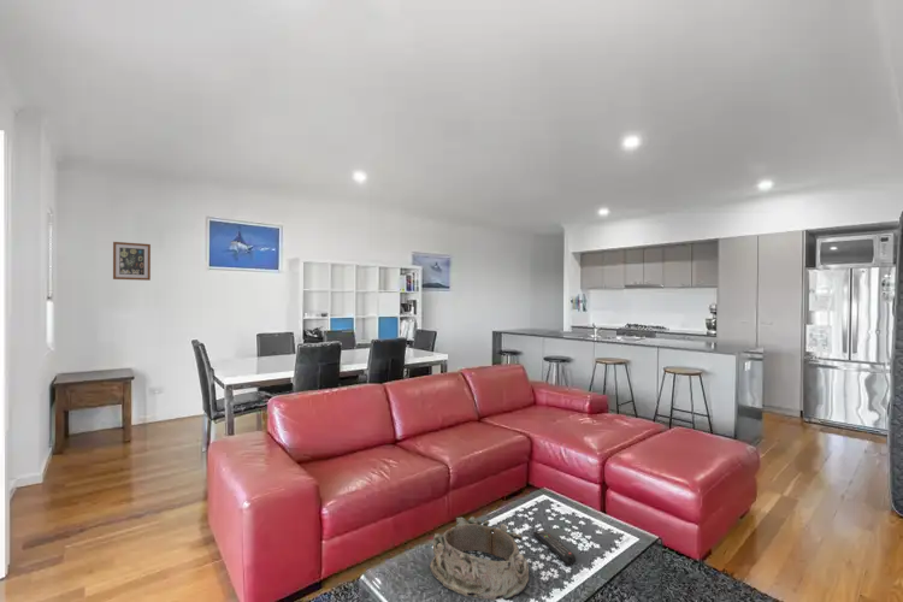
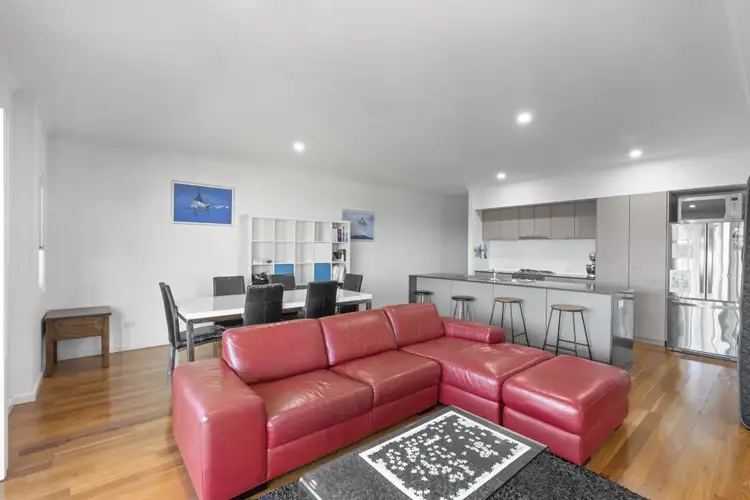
- wall art (131, 261)
- remote control (553, 544)
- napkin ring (478, 550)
